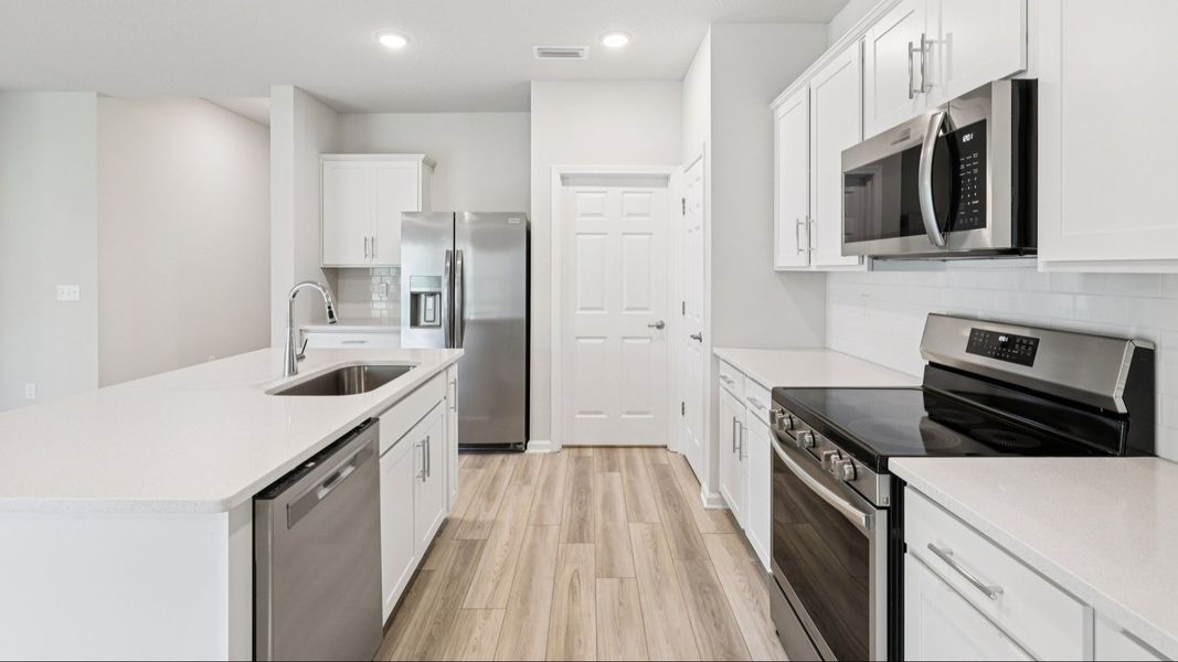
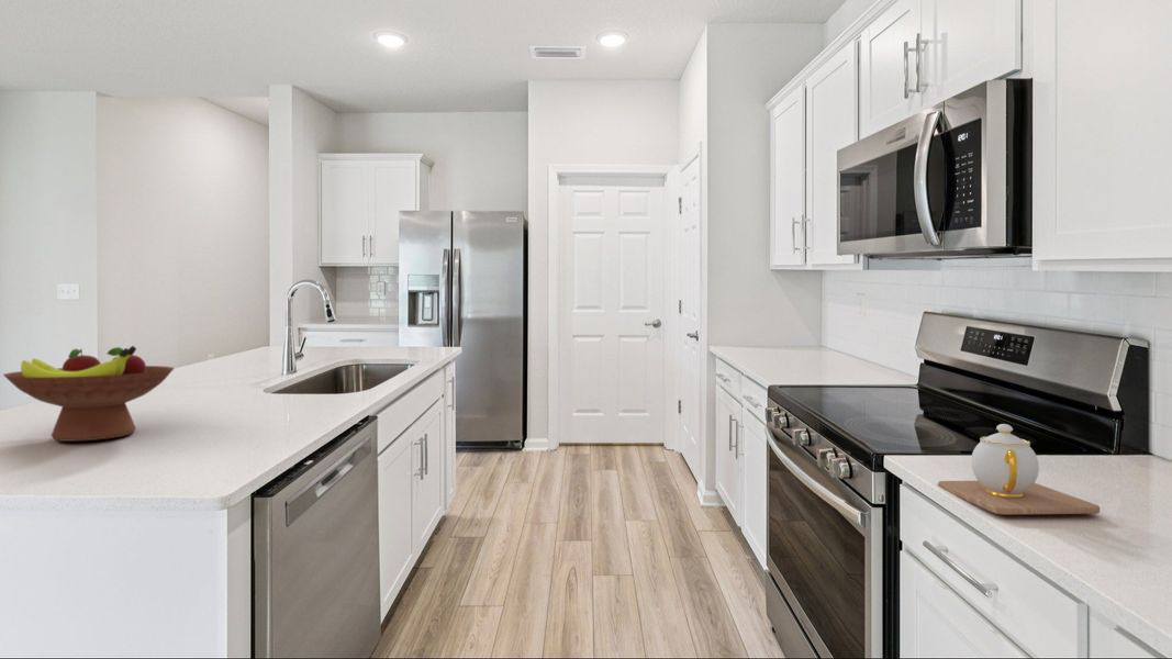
+ fruit bowl (93, 390)
+ teapot (1014, 461)
